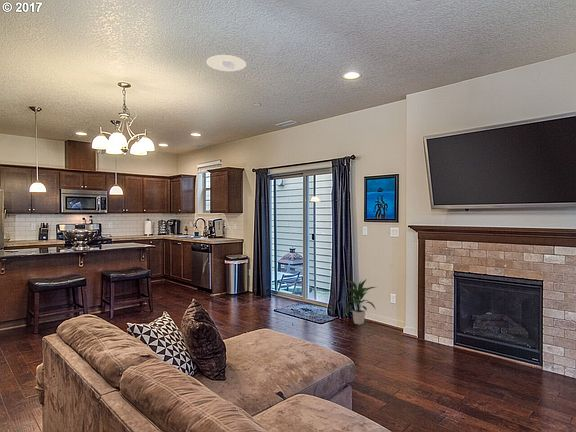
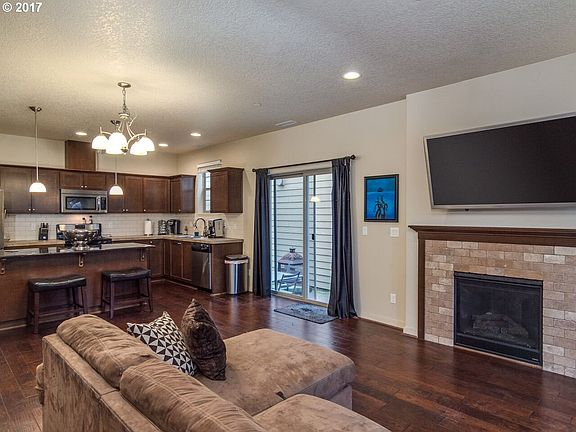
- indoor plant (357, 300)
- recessed light (226, 61)
